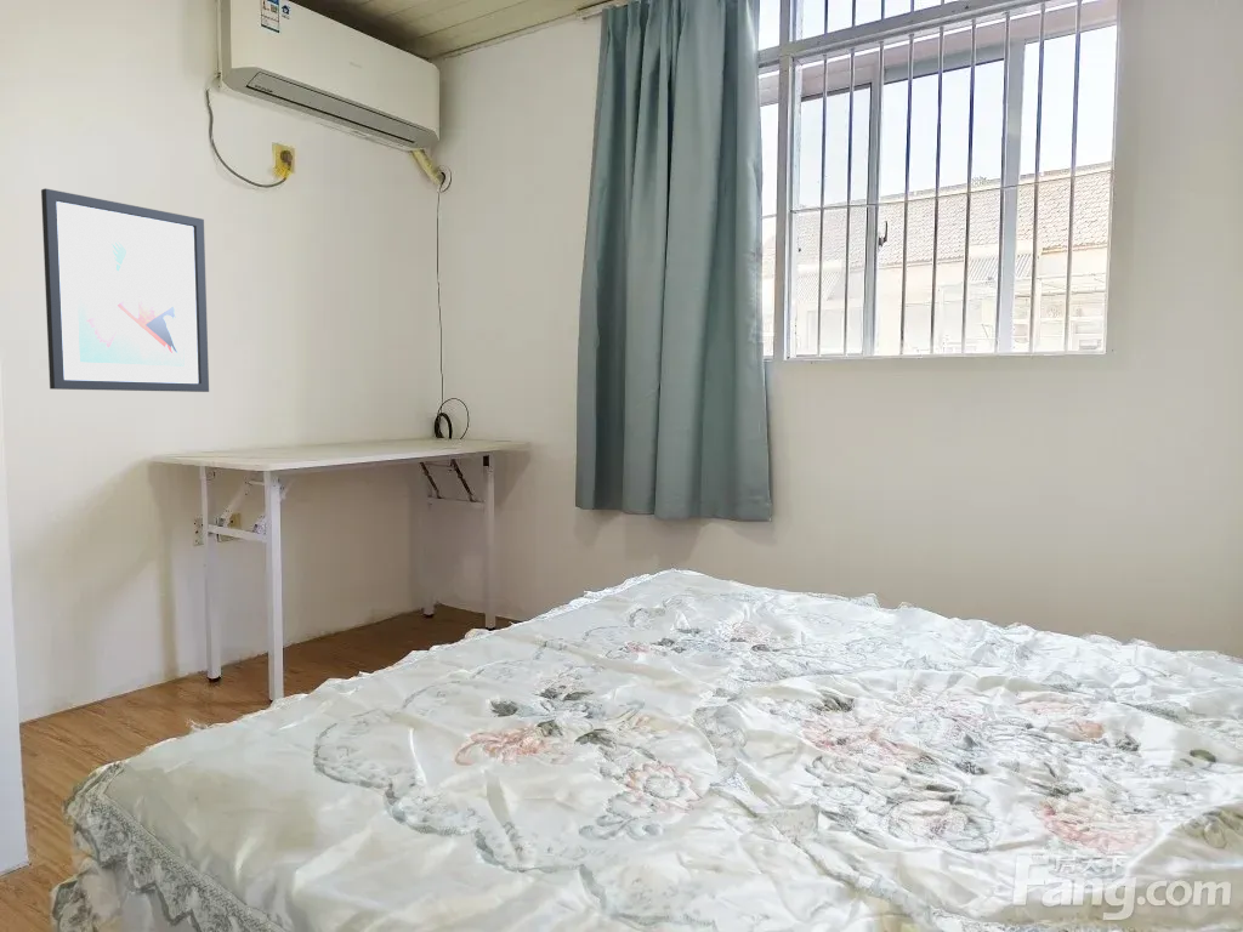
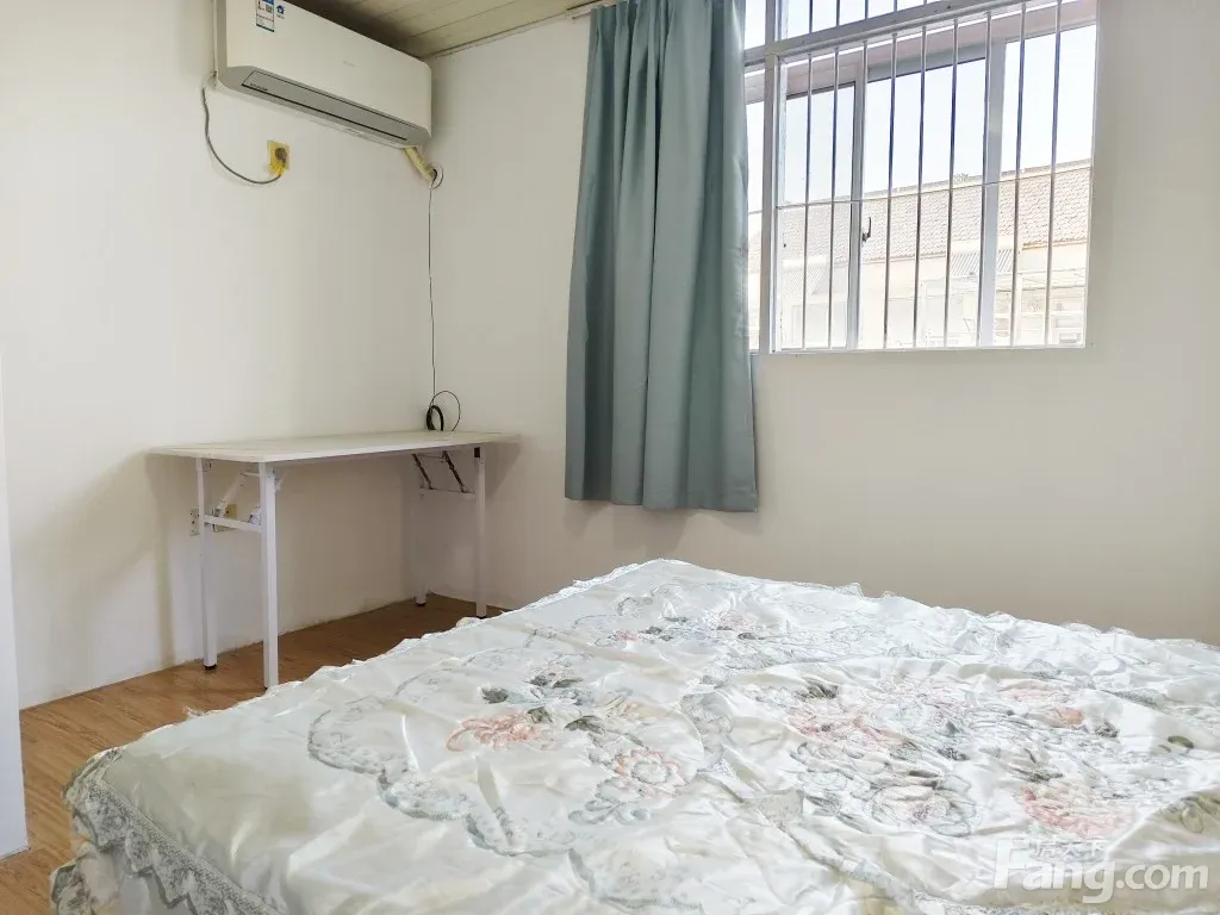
- wall art (131, 299)
